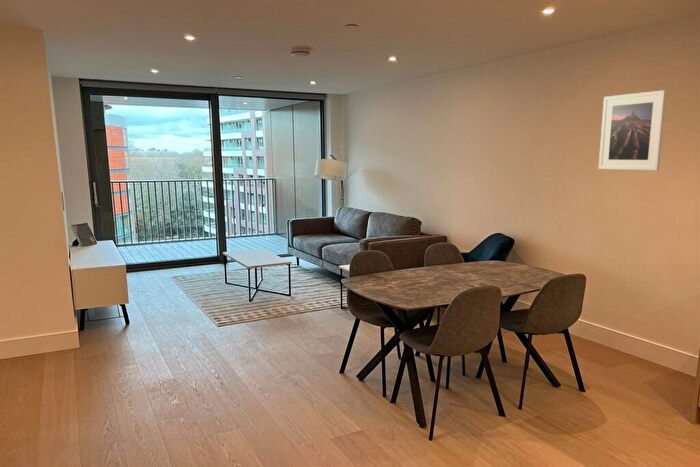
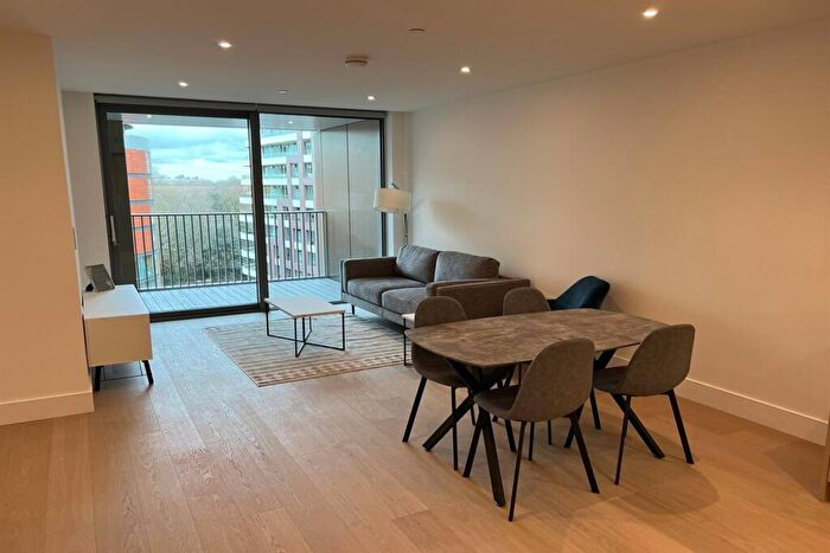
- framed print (630, 132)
